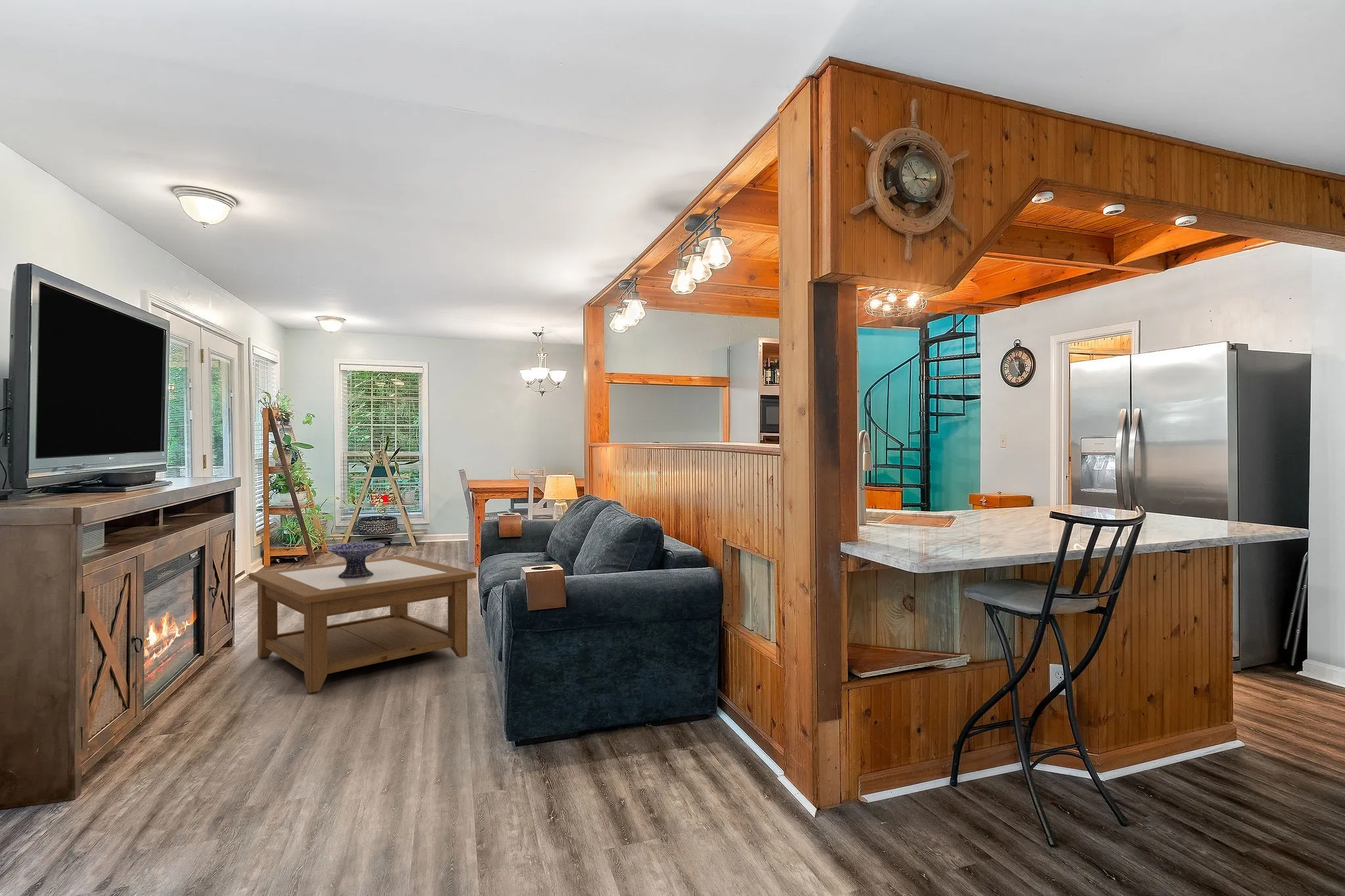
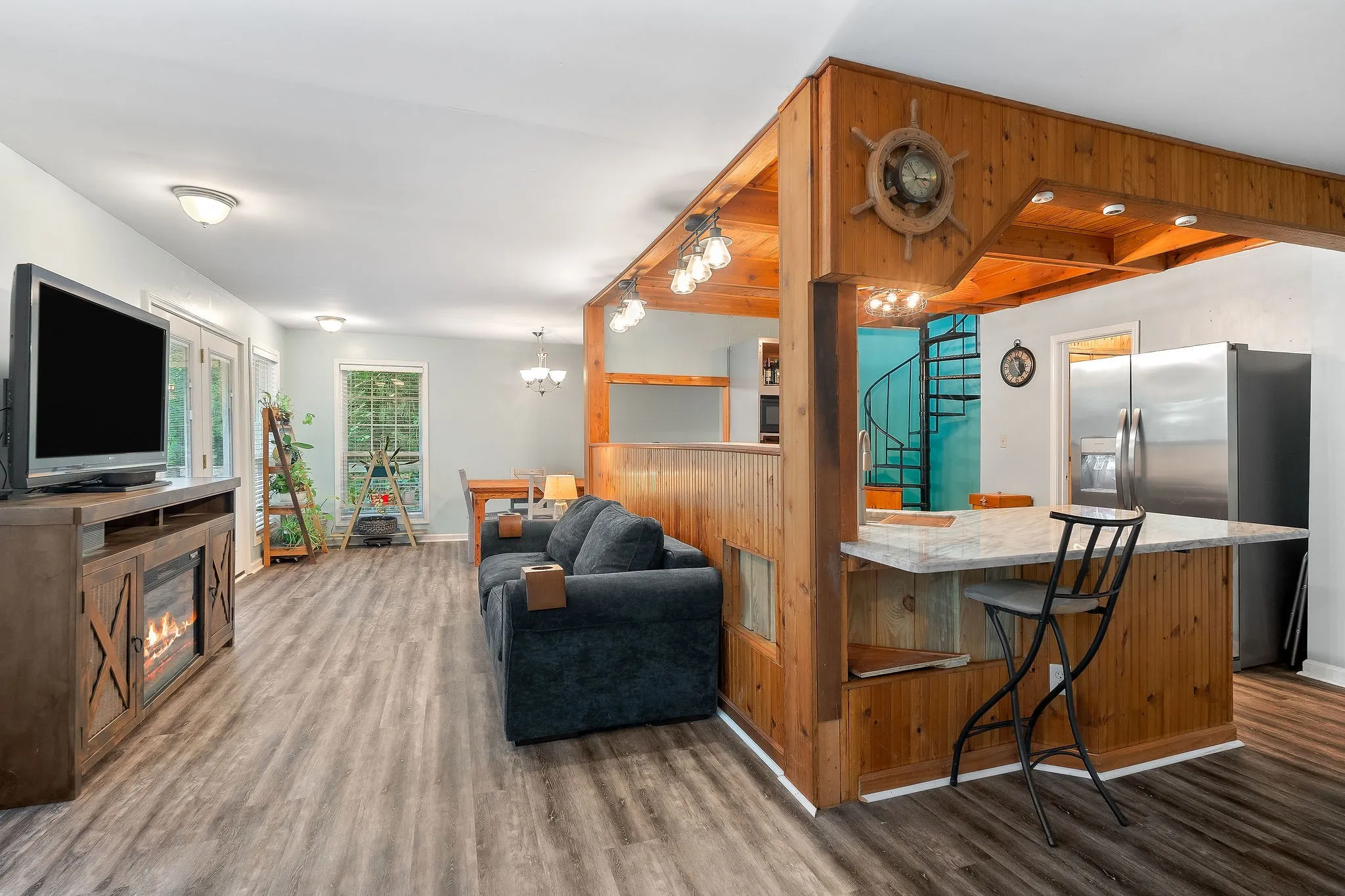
- decorative bowl (355, 560)
- coffee table (361, 610)
